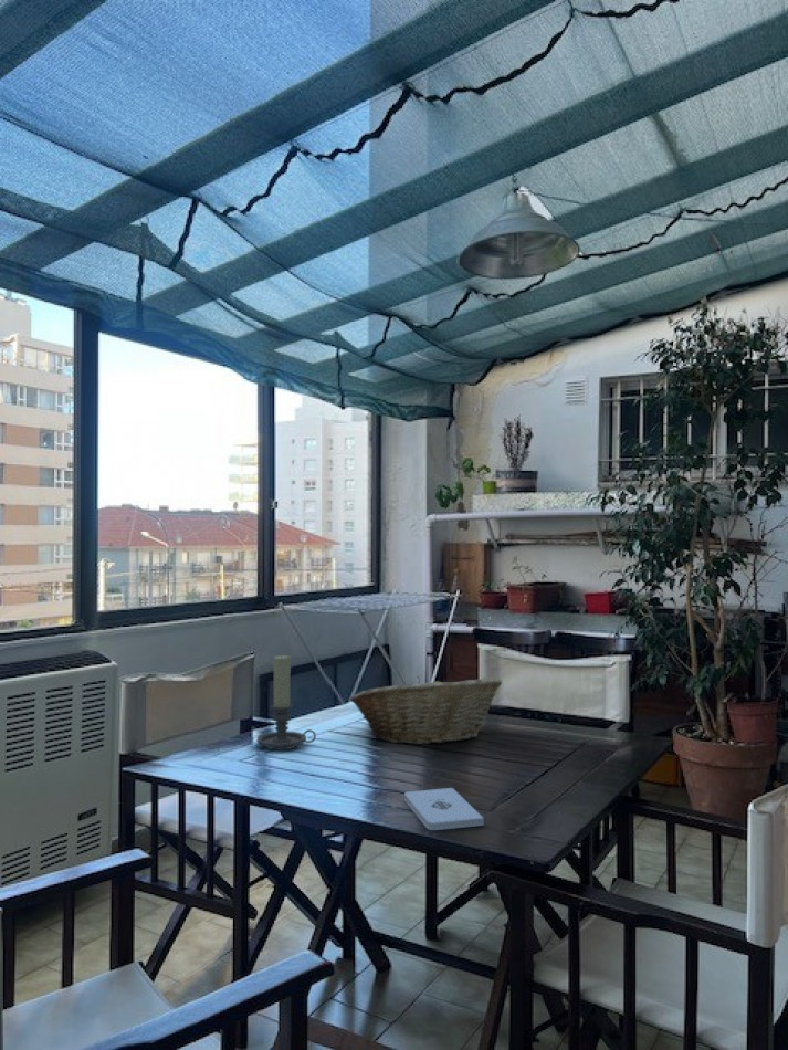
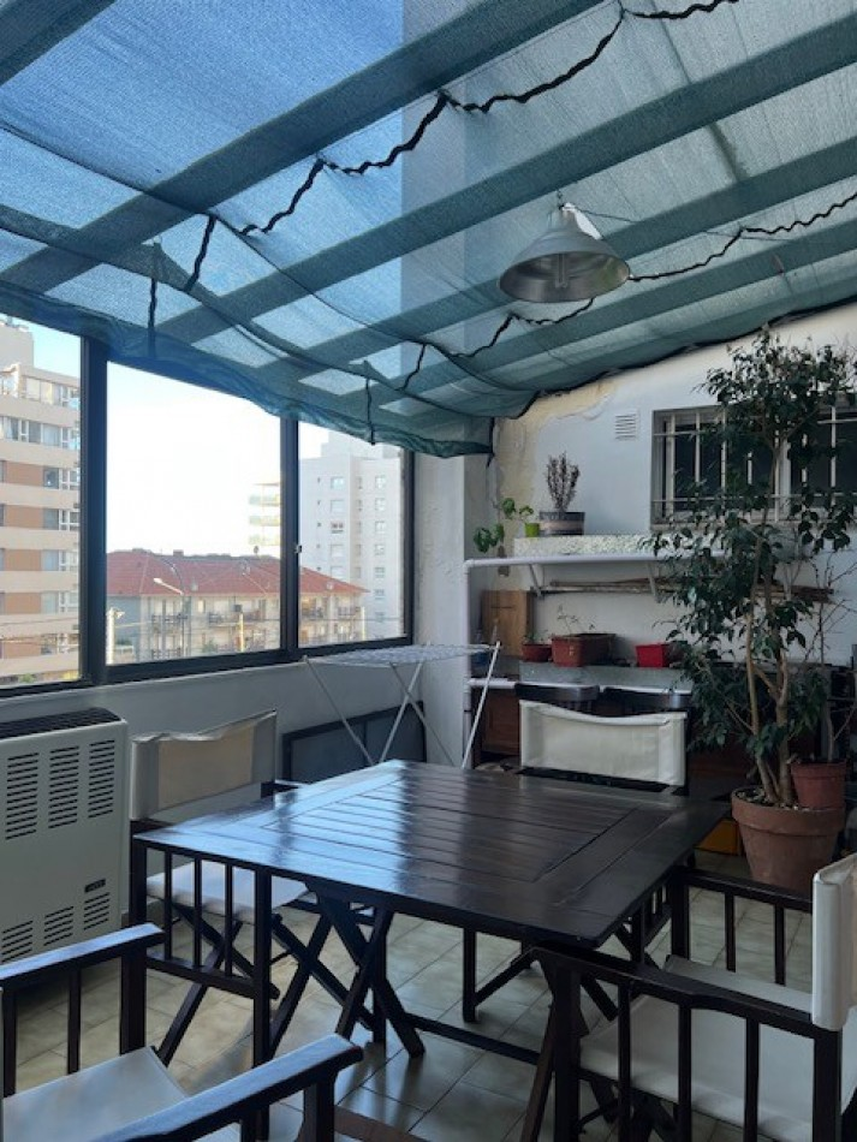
- fruit basket (427, 703)
- candle holder (286, 700)
- notepad (441, 808)
